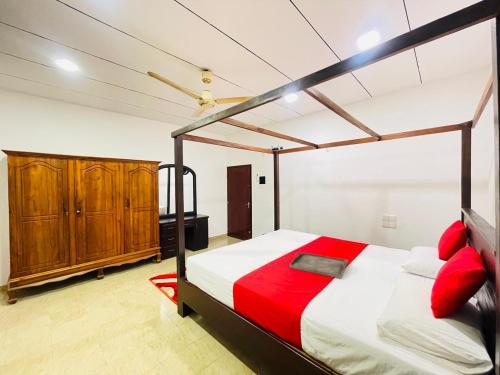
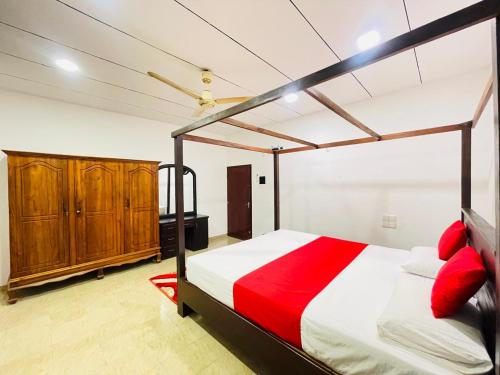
- serving tray (319, 261)
